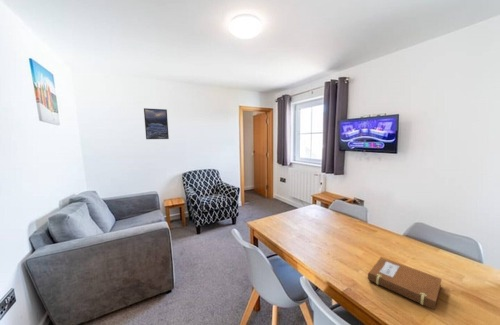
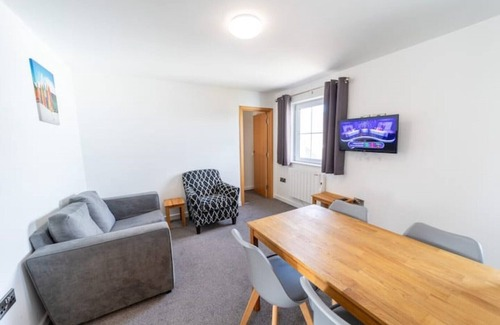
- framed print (156, 124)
- notebook (401, 279)
